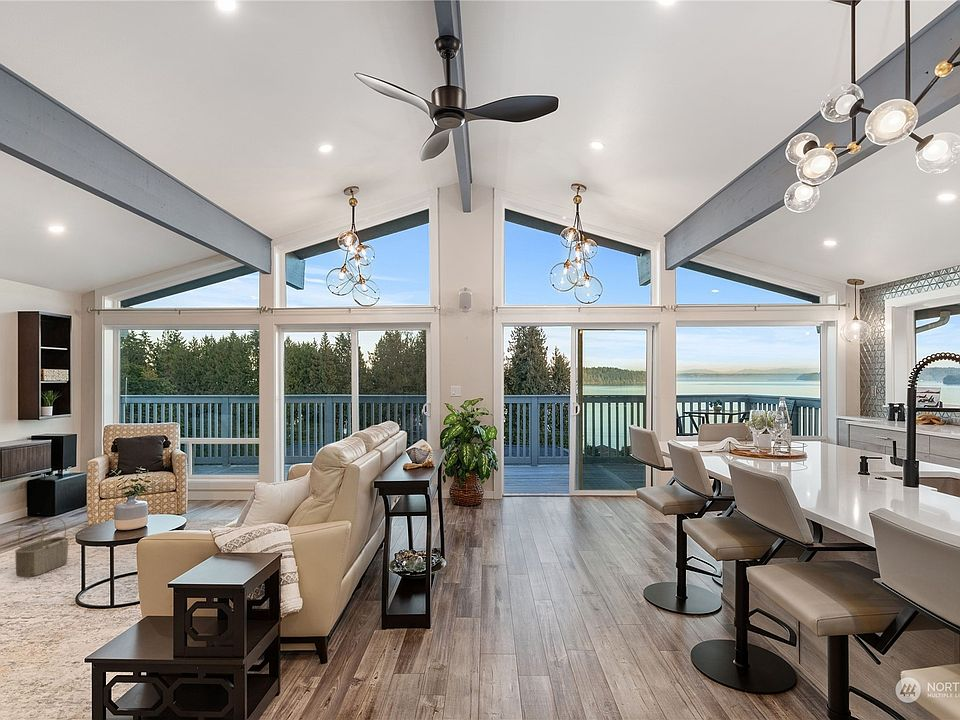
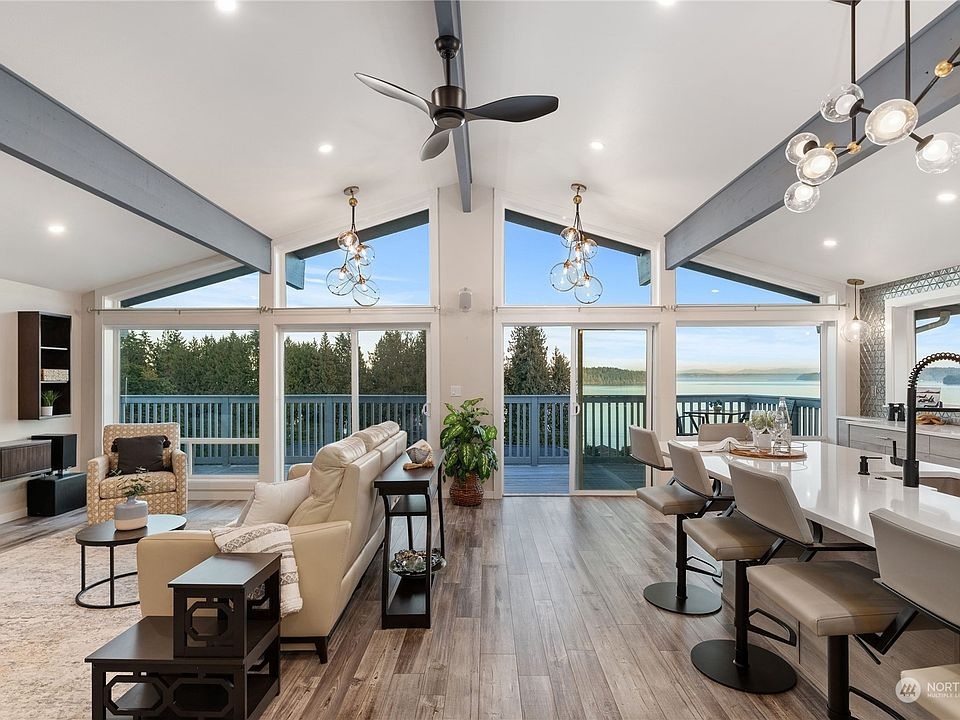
- wicker basket (42, 544)
